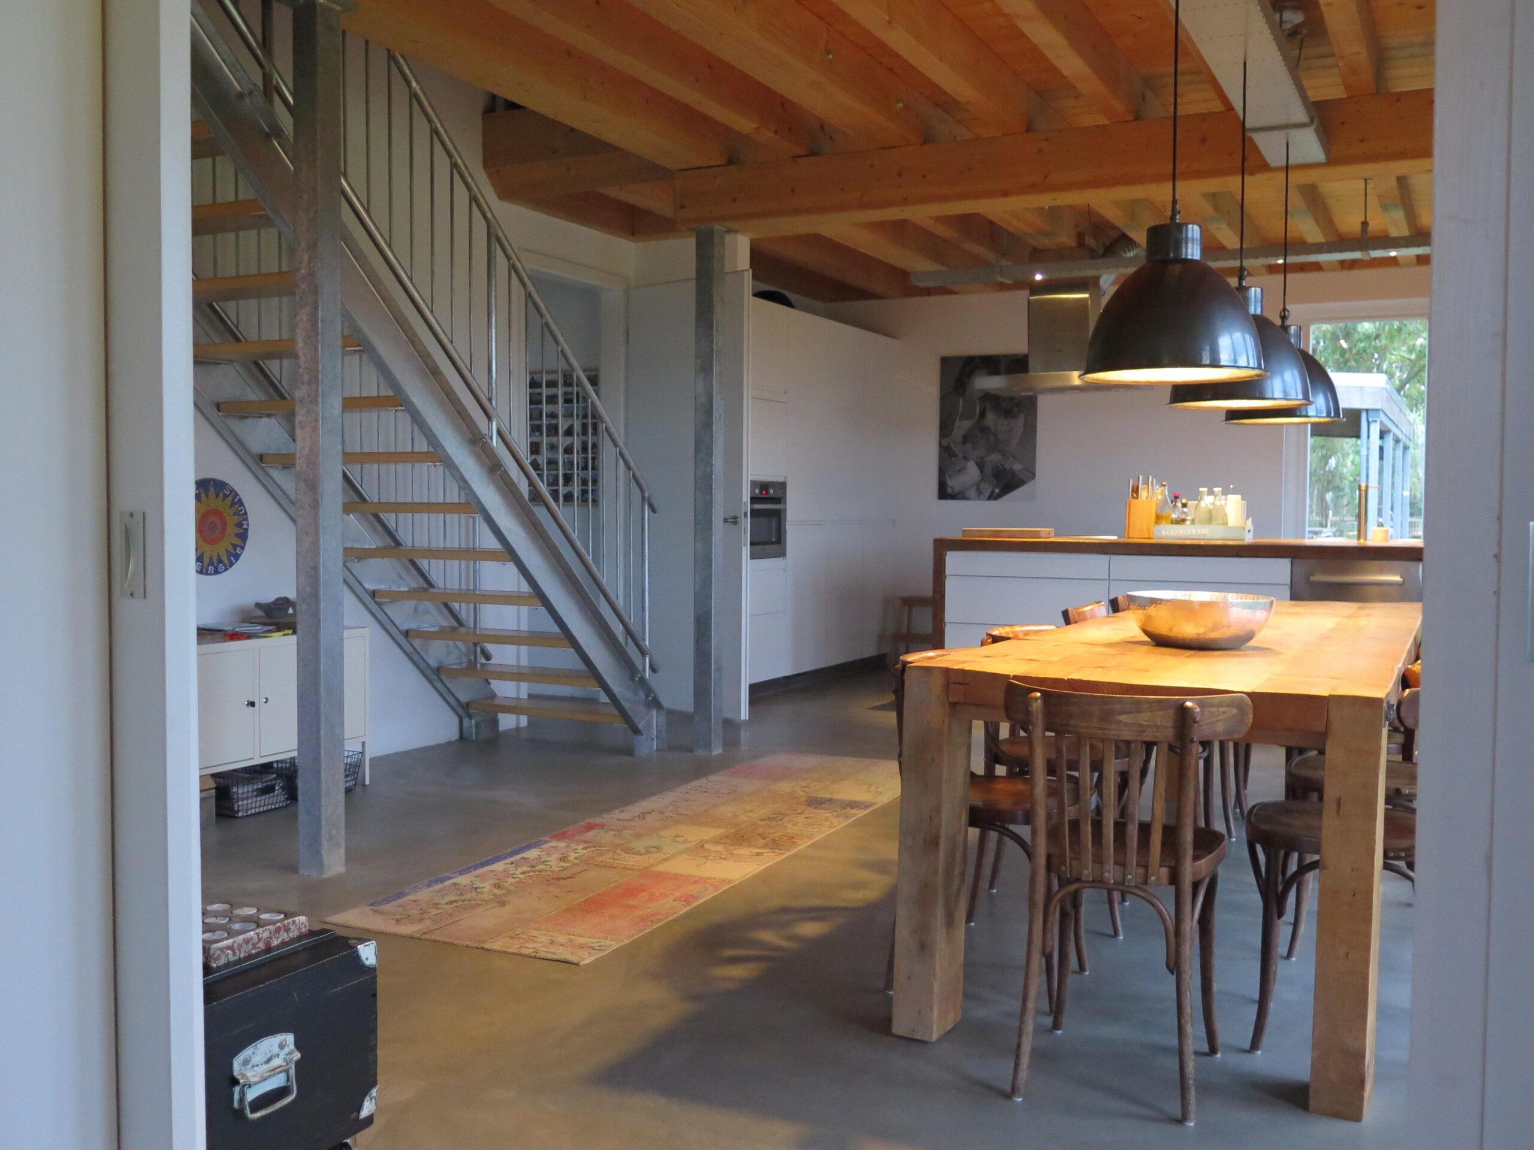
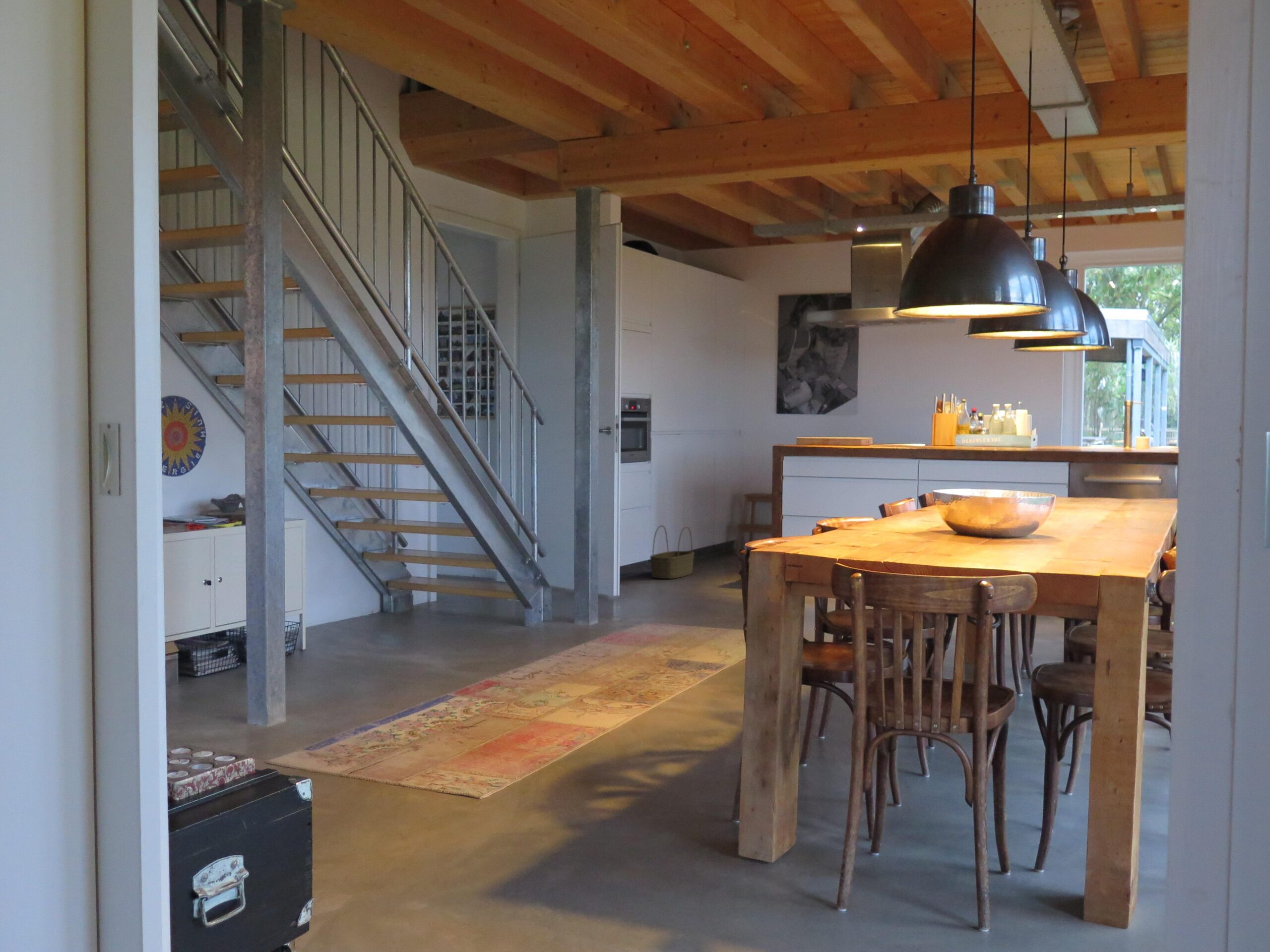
+ basket (672, 551)
